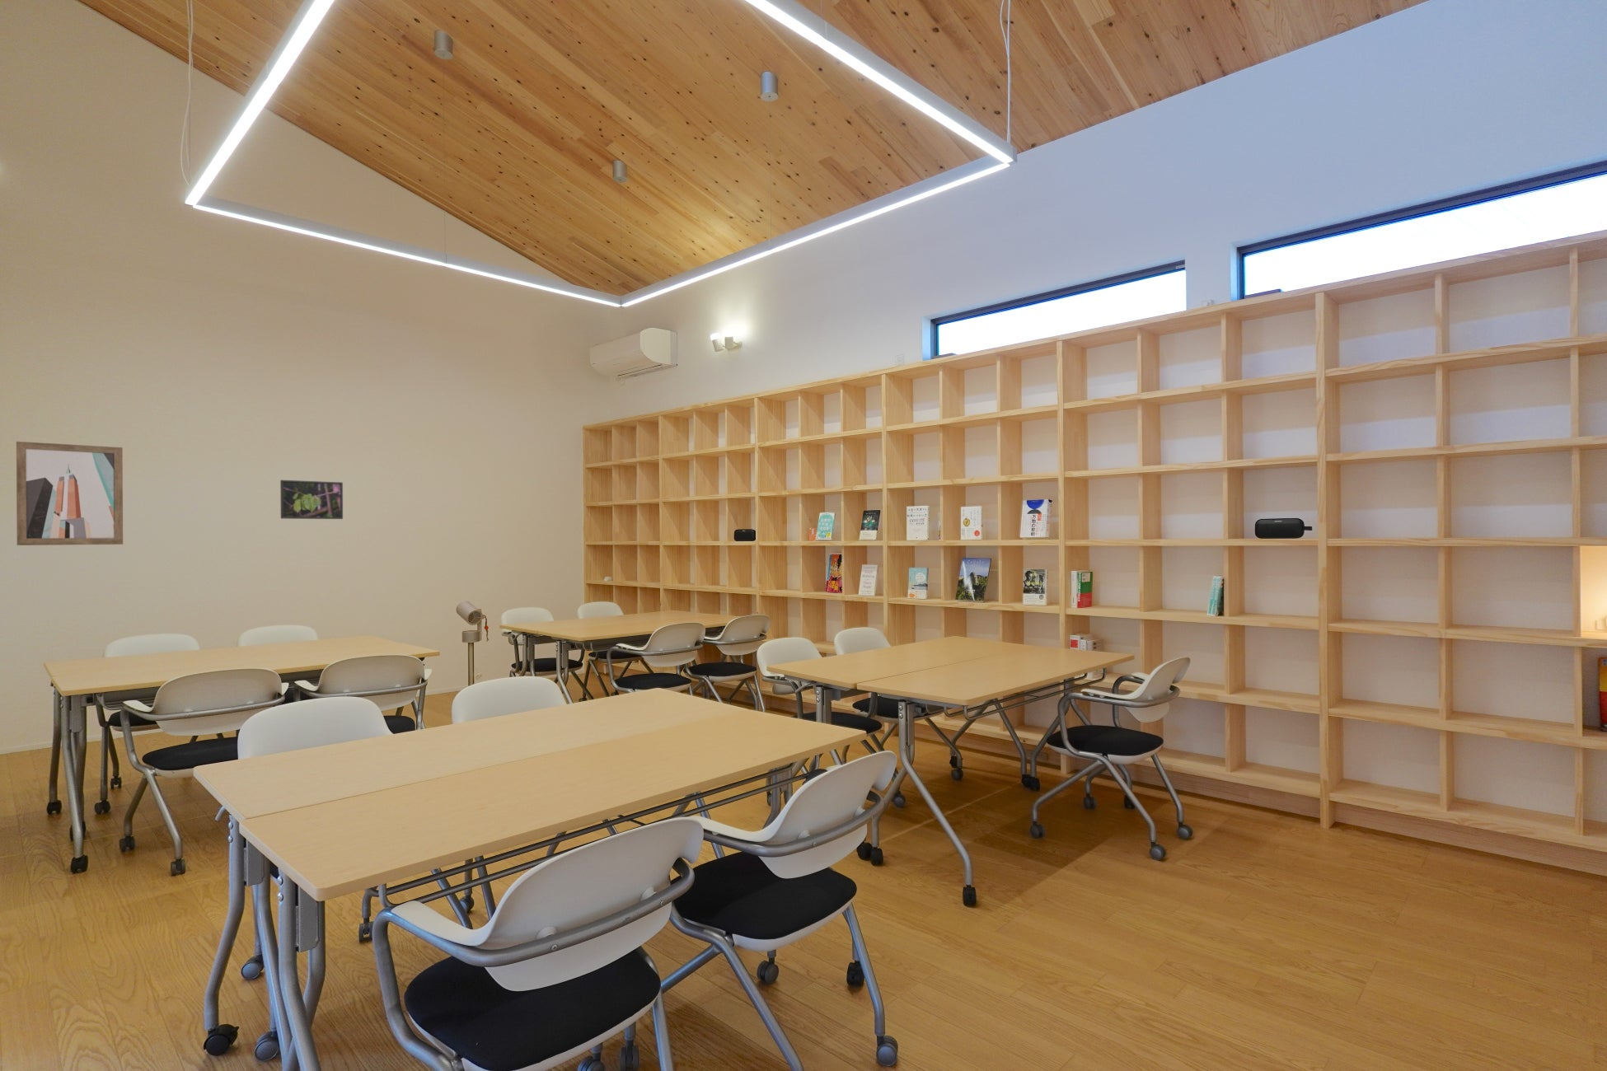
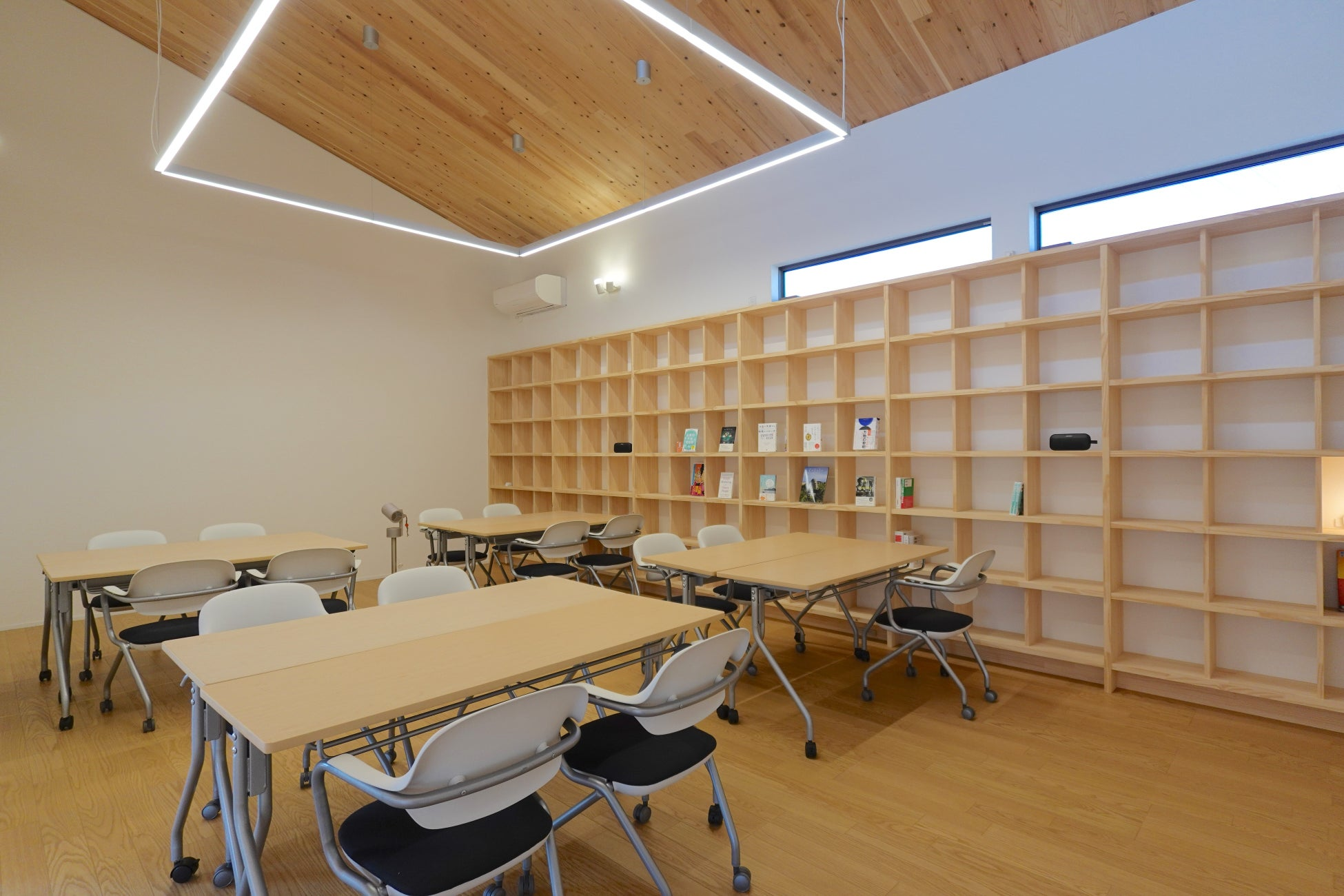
- wall art (71, 495)
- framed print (312, 500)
